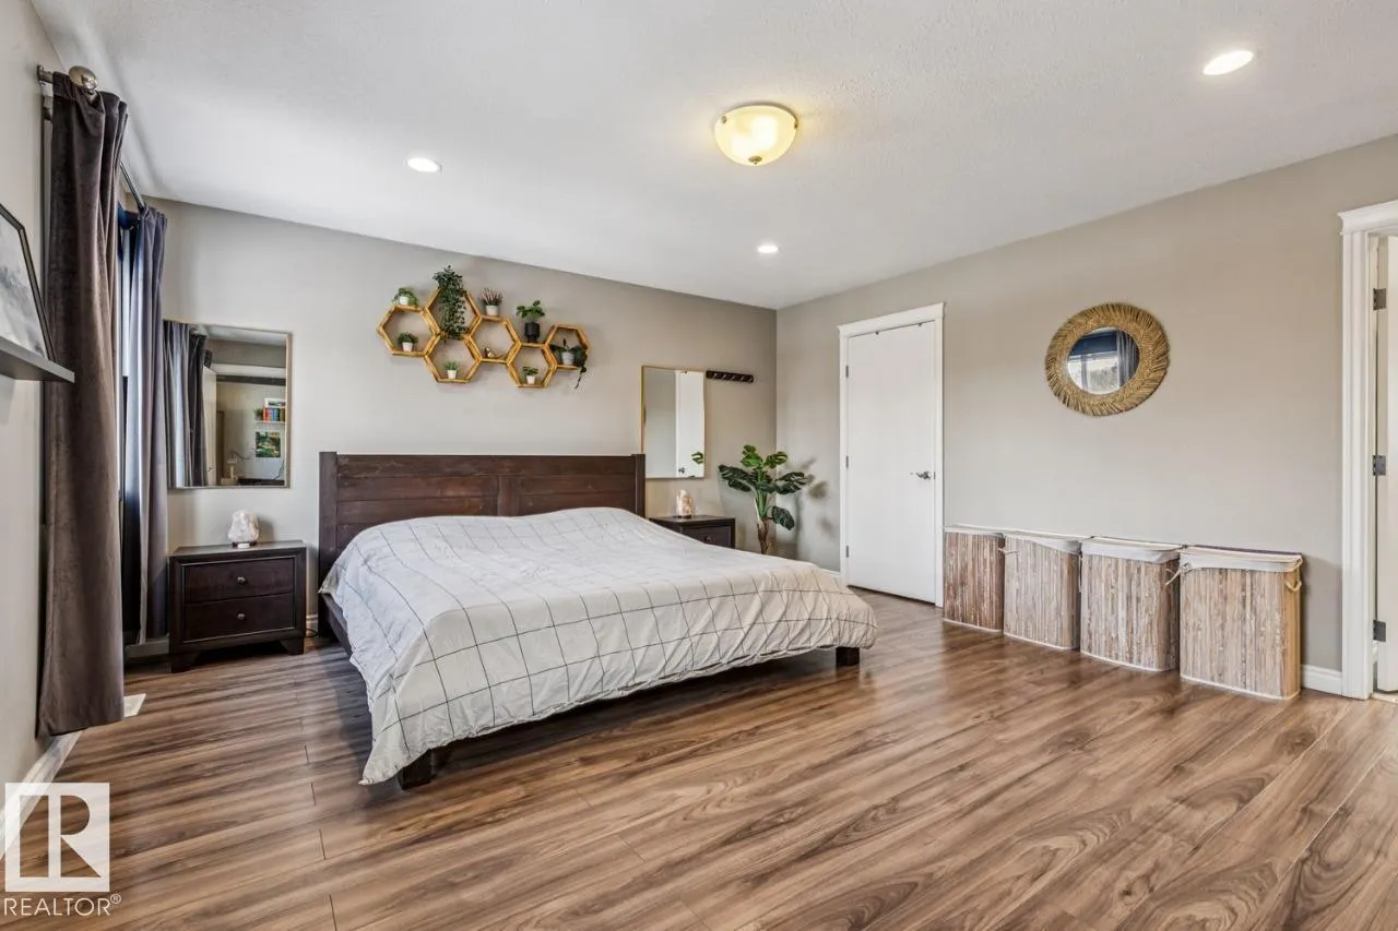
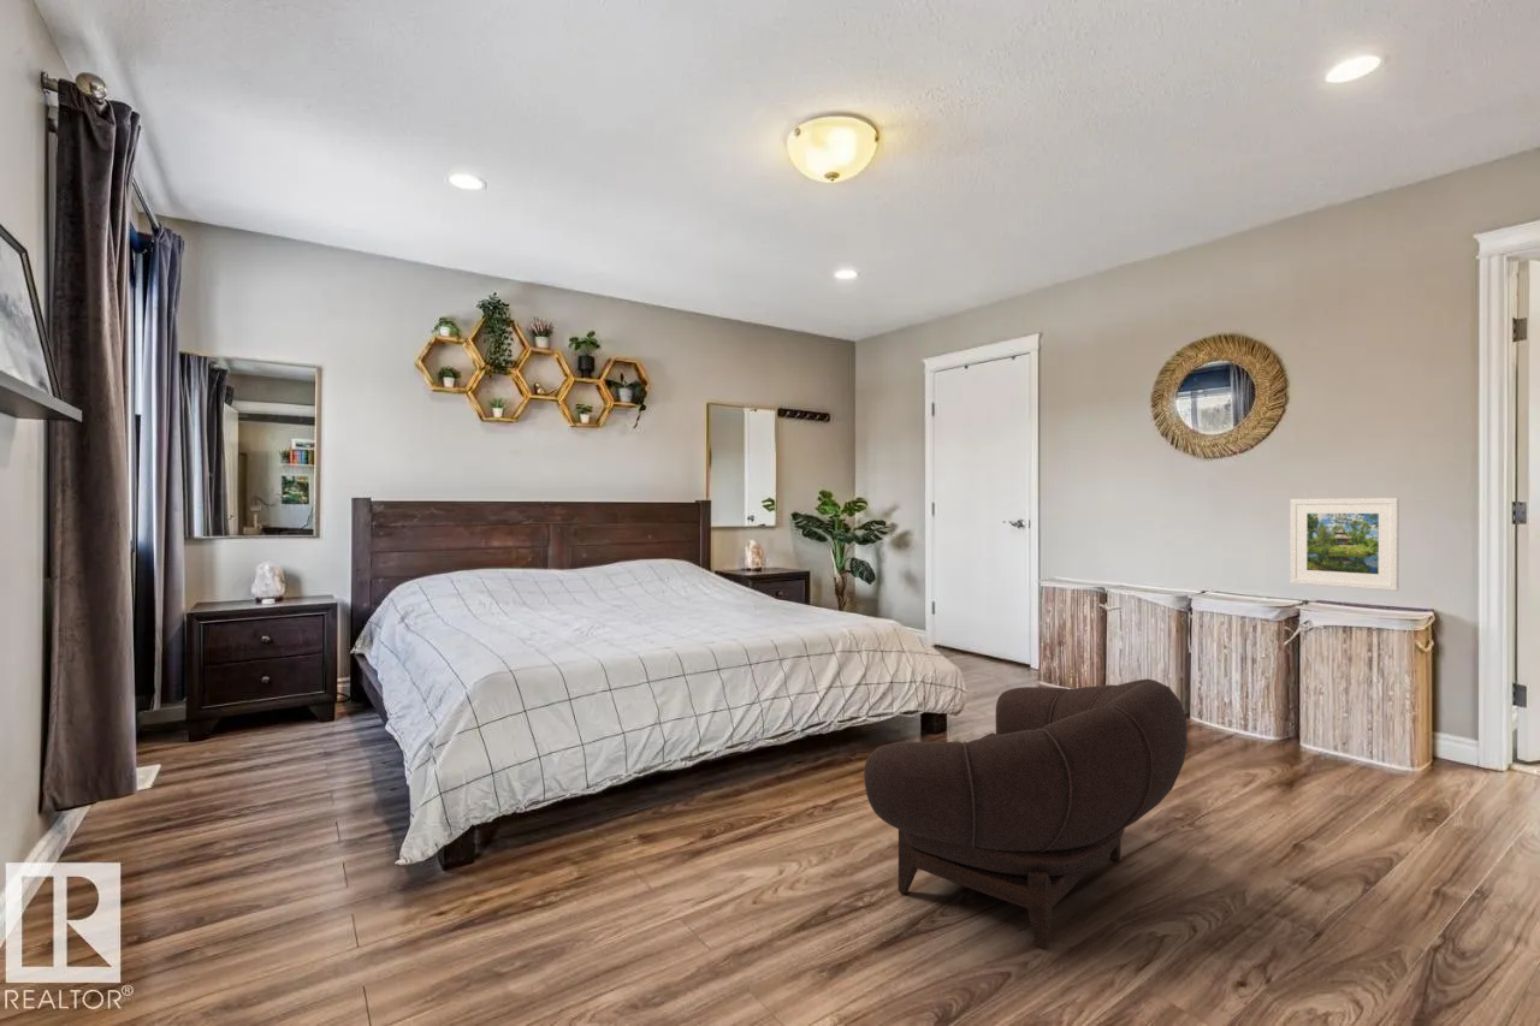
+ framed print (1341, 542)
+ armchair (1052, 778)
